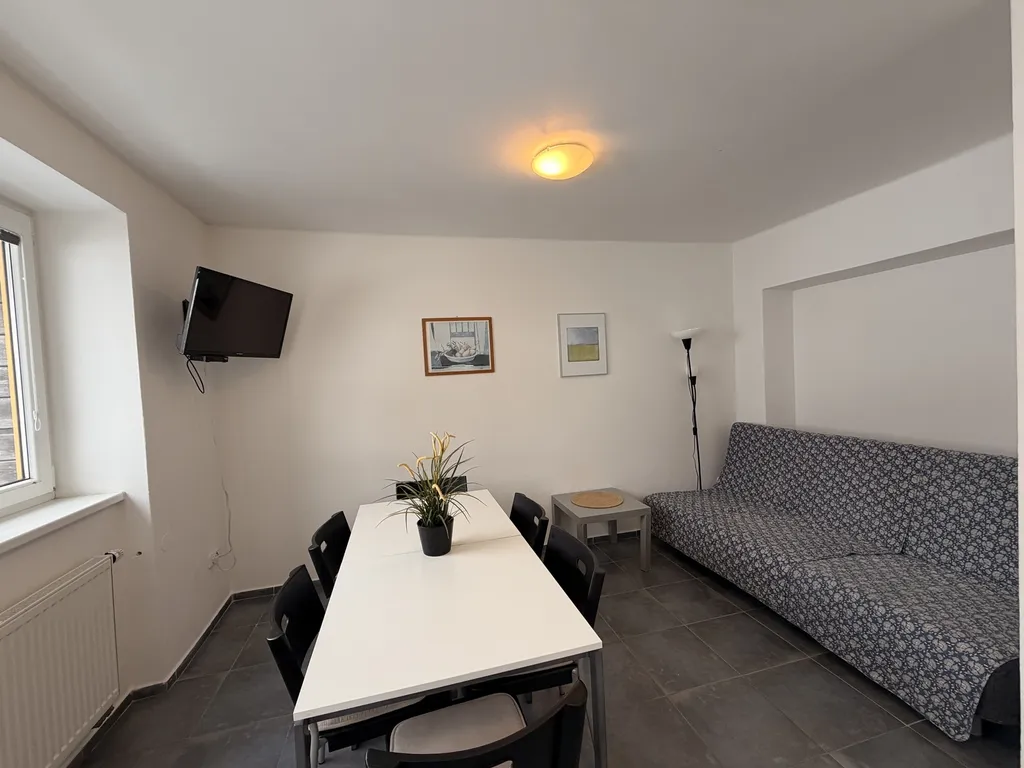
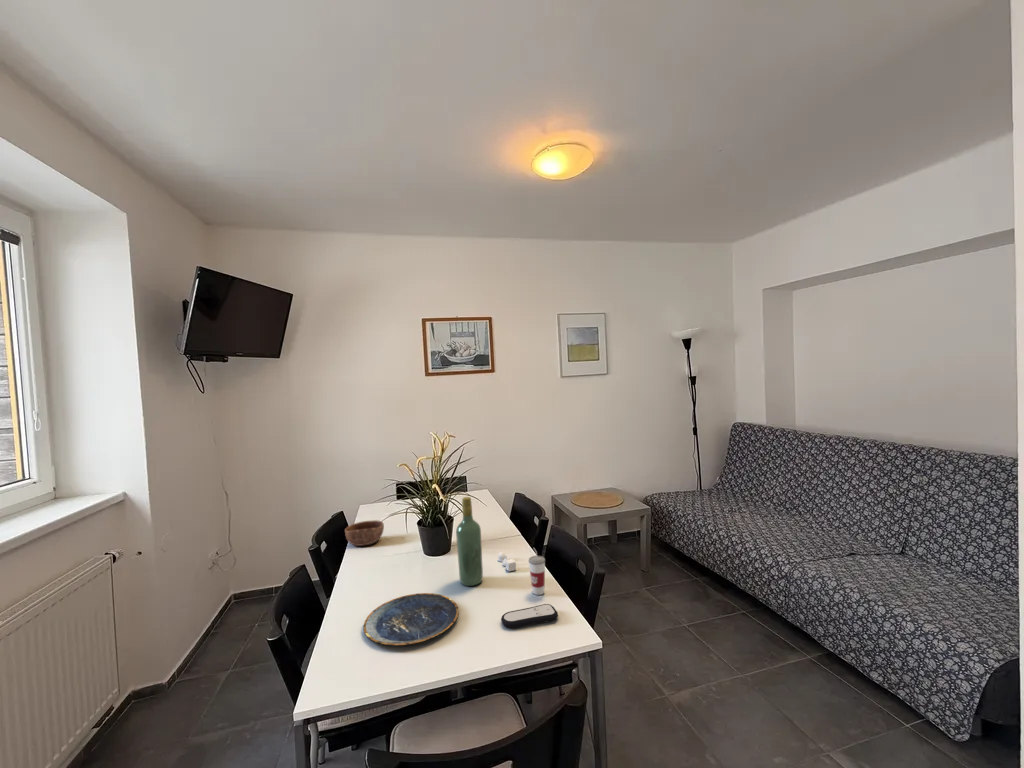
+ salt and pepper shaker set (506, 560)
+ wine bottle (469, 539)
+ remote control (529, 615)
+ plate (412, 618)
+ cup (537, 569)
+ bowl (364, 533)
